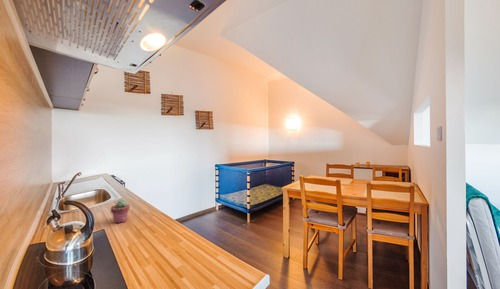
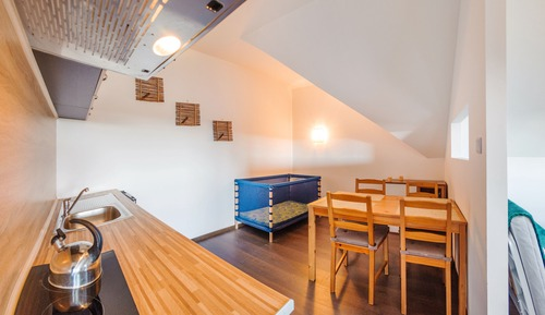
- potted succulent (120, 210)
